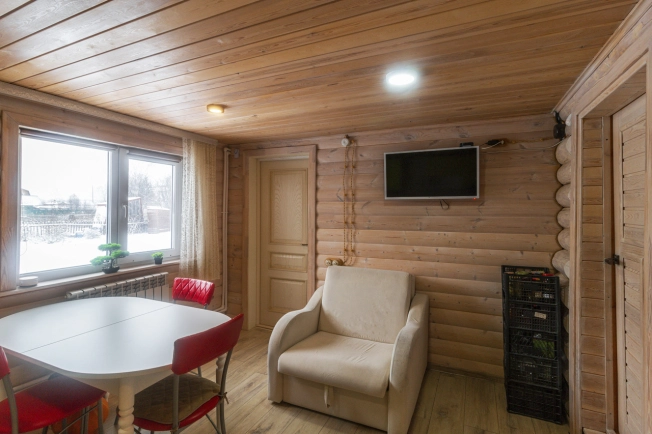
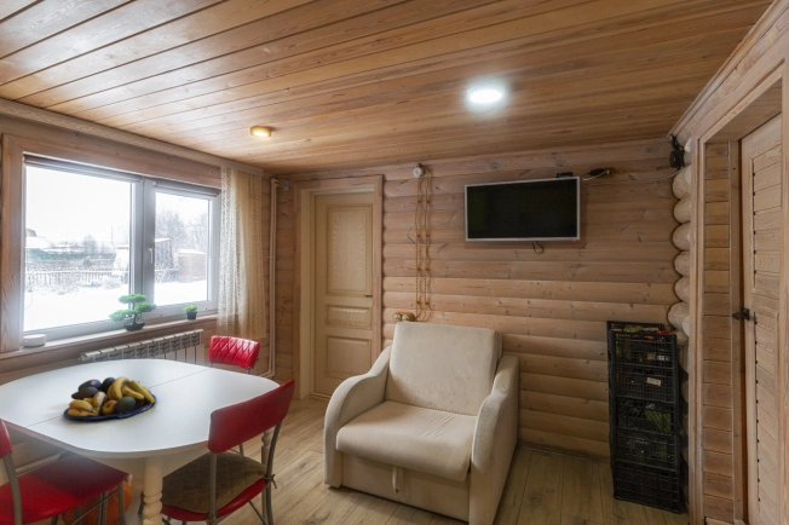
+ fruit bowl (113, 392)
